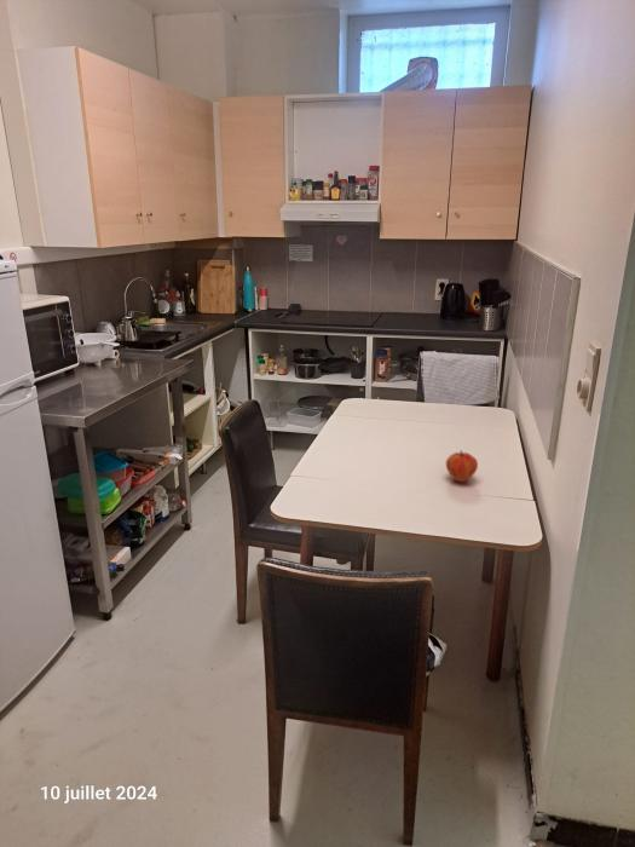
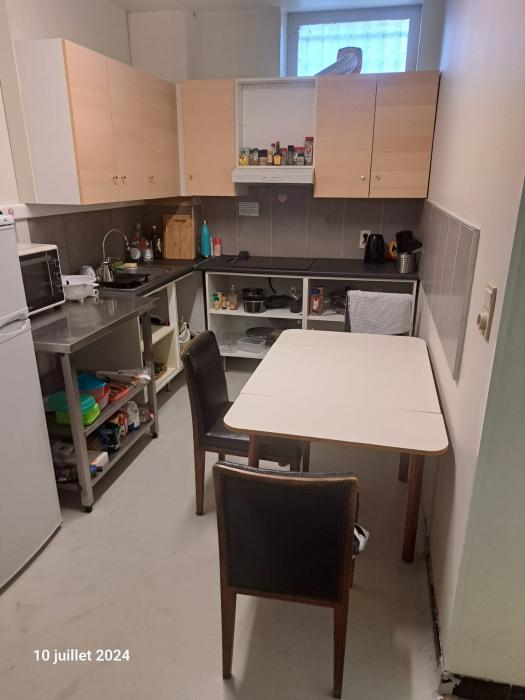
- fruit (461, 465)
